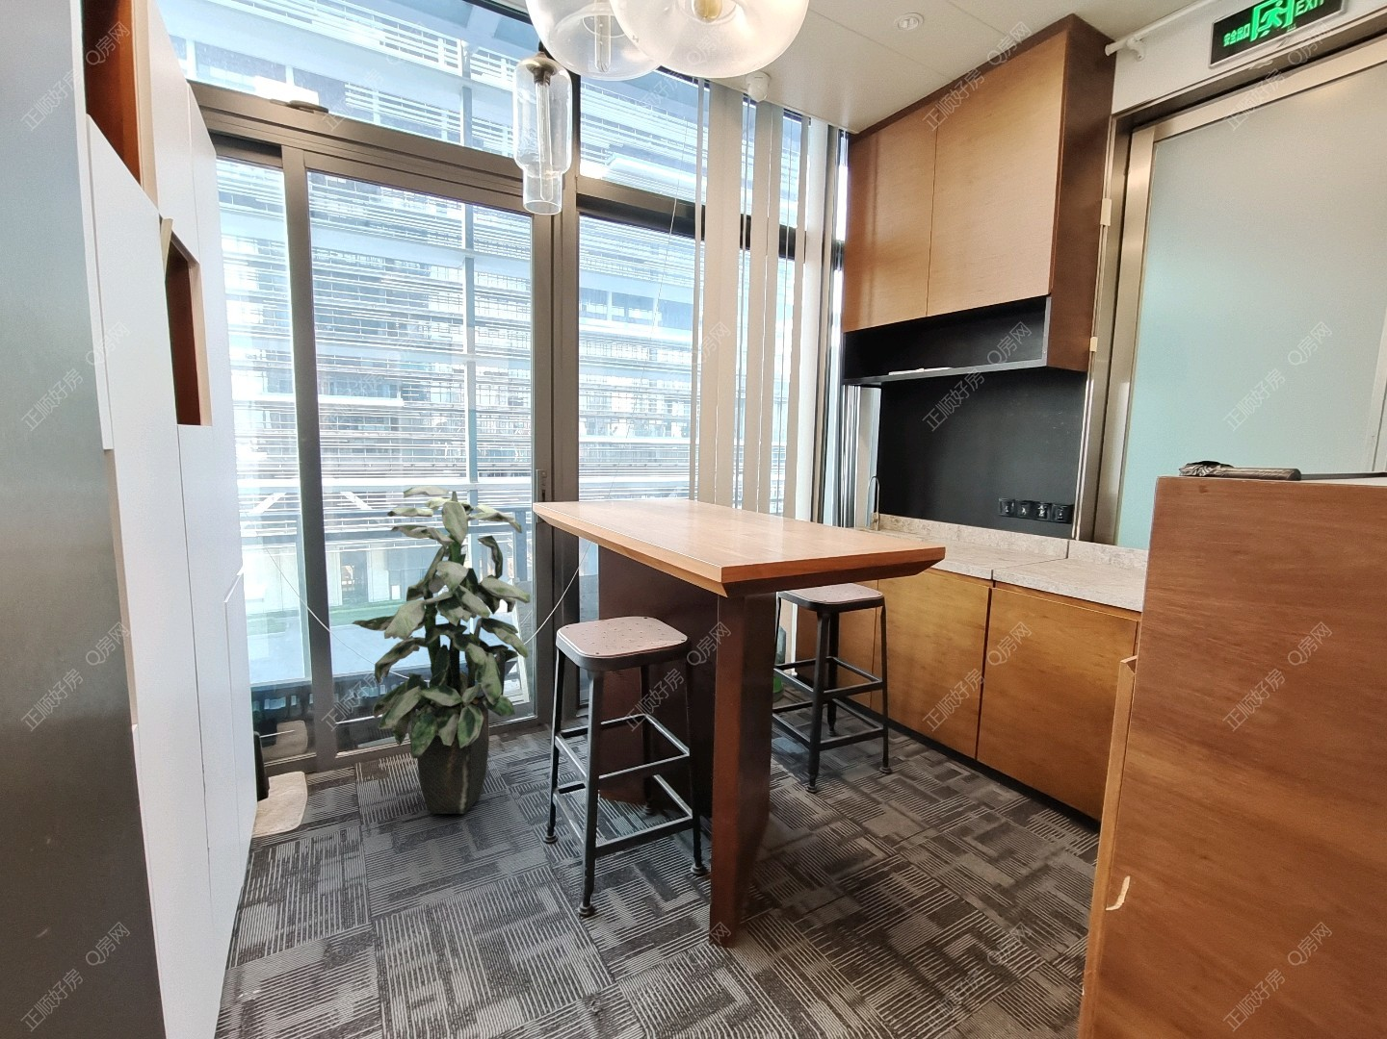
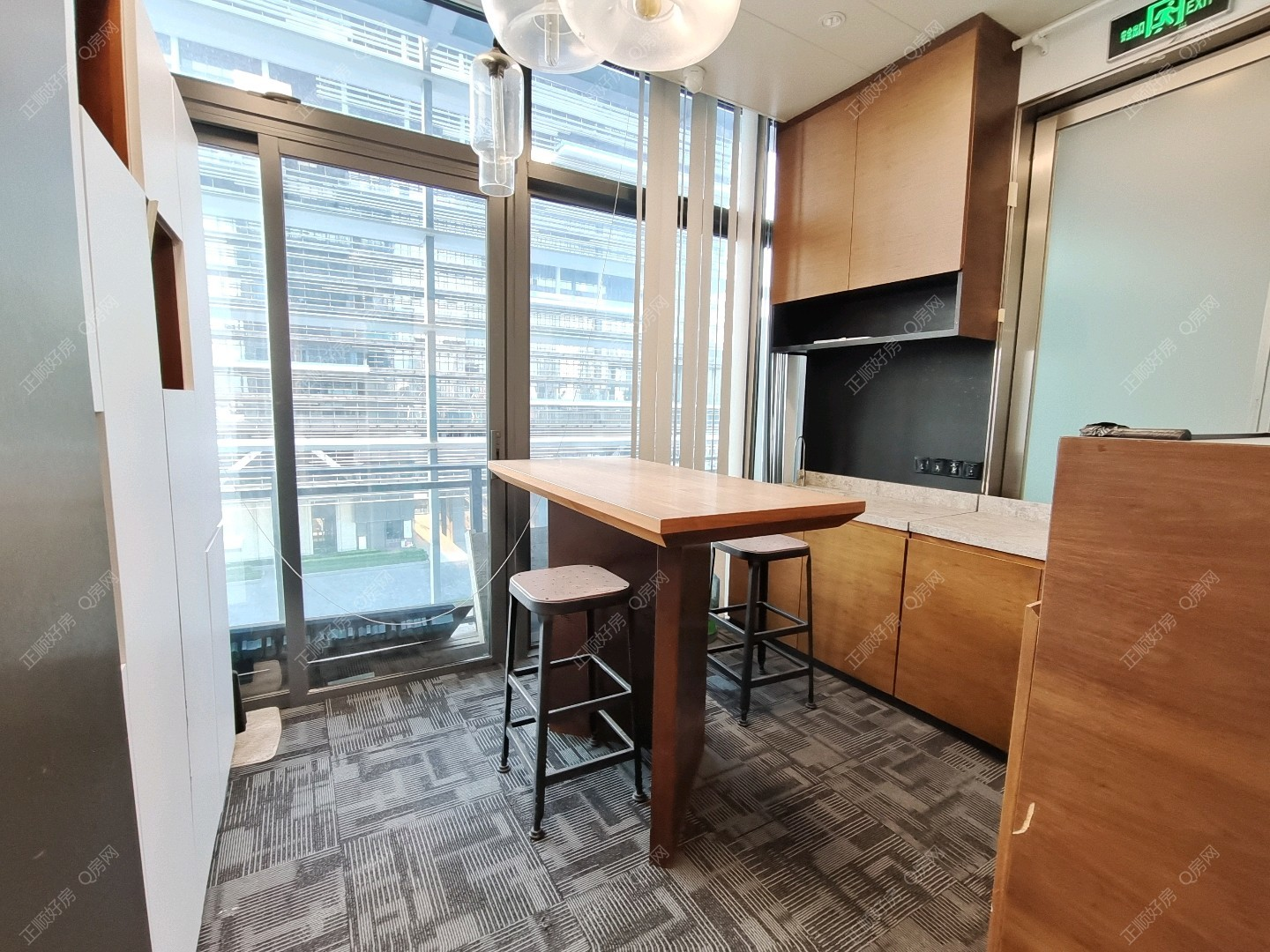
- indoor plant (446, 645)
